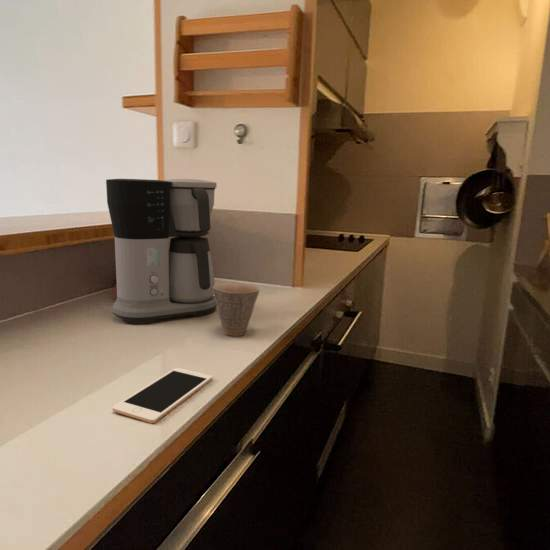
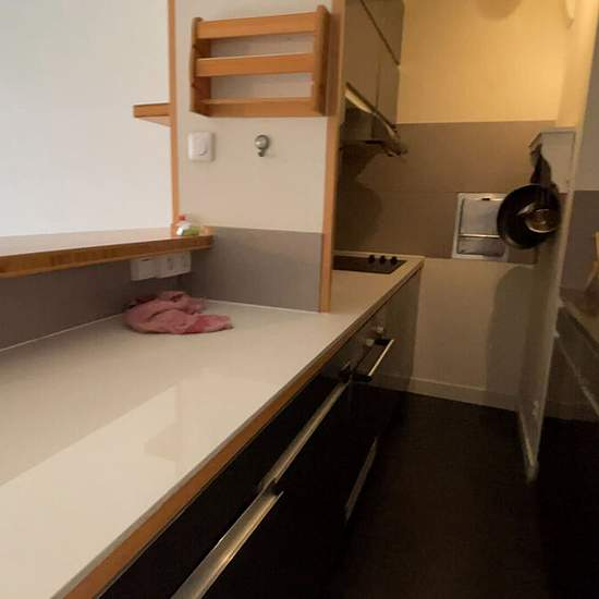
- coffee maker (168, 248)
- cell phone (166, 392)
- cup (235, 309)
